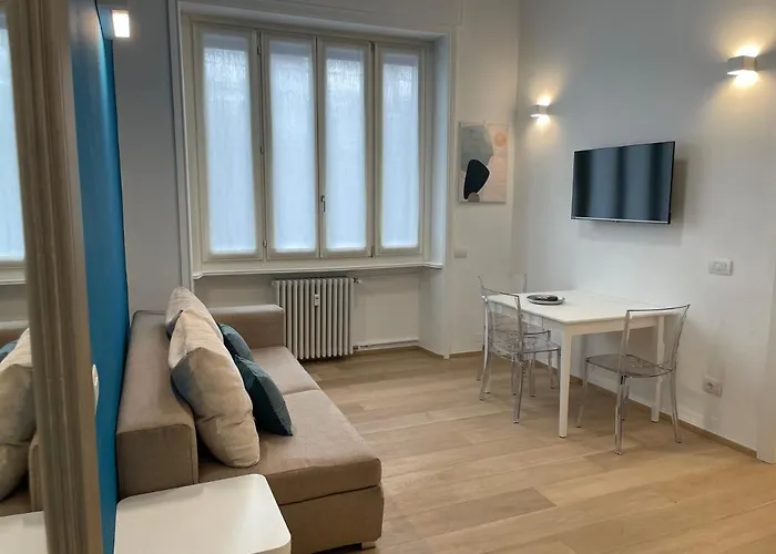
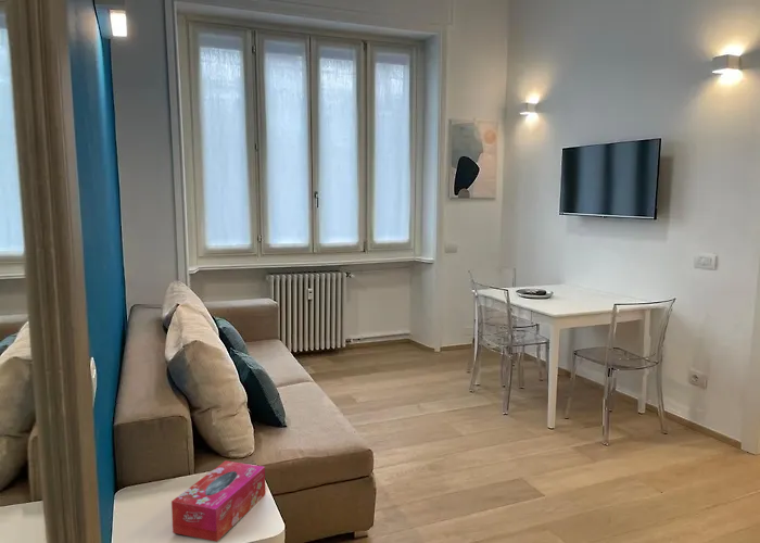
+ tissue box (221, 497)
